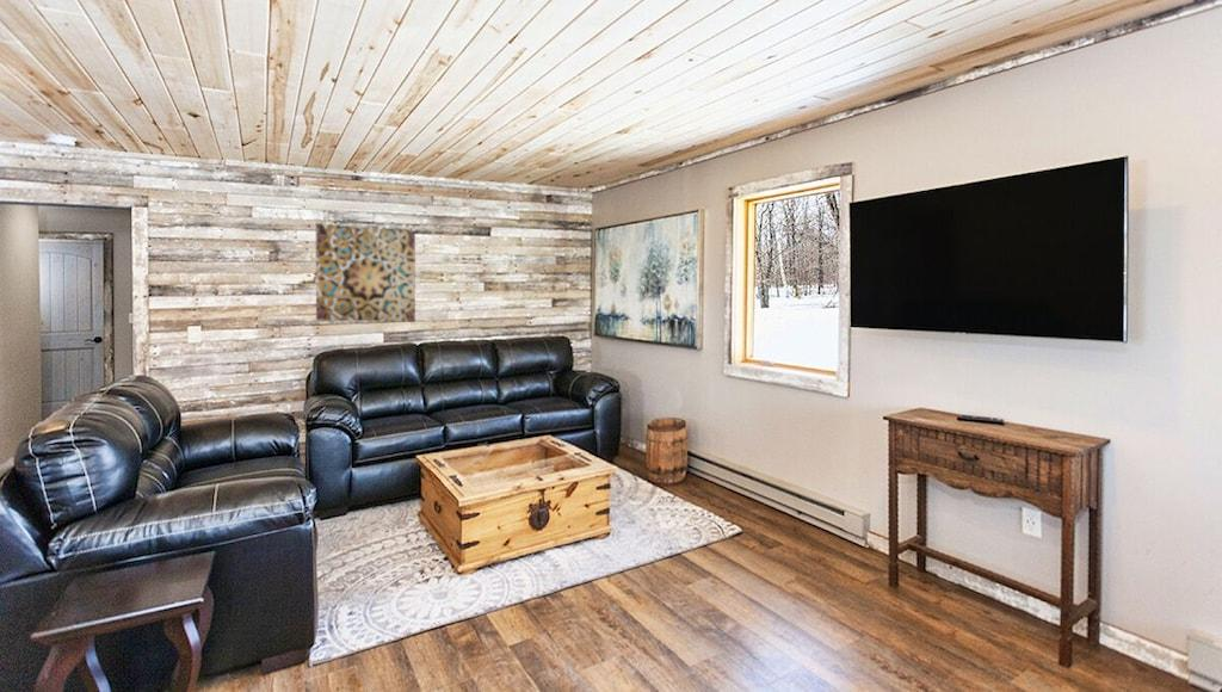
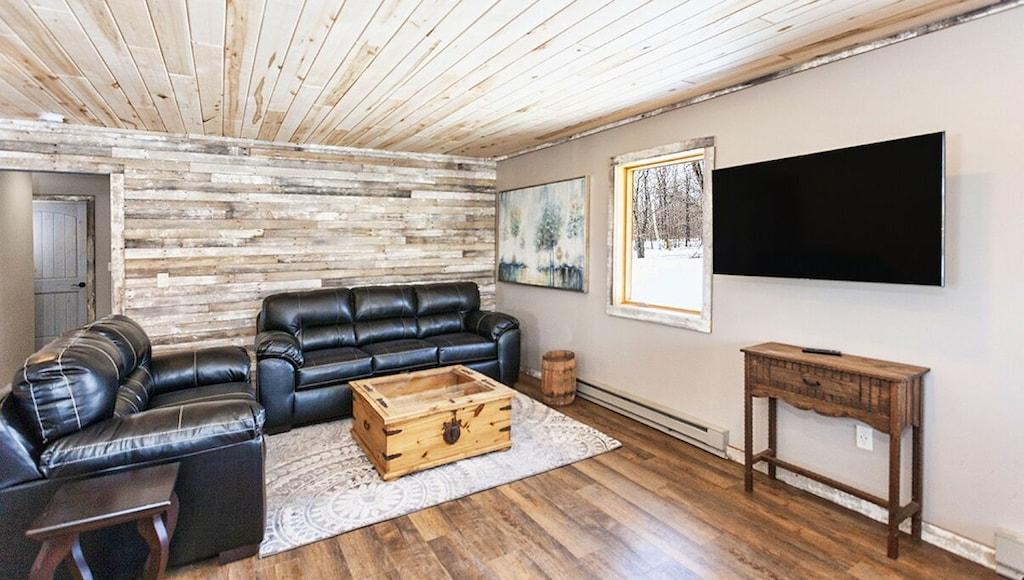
- wall art (366, 274)
